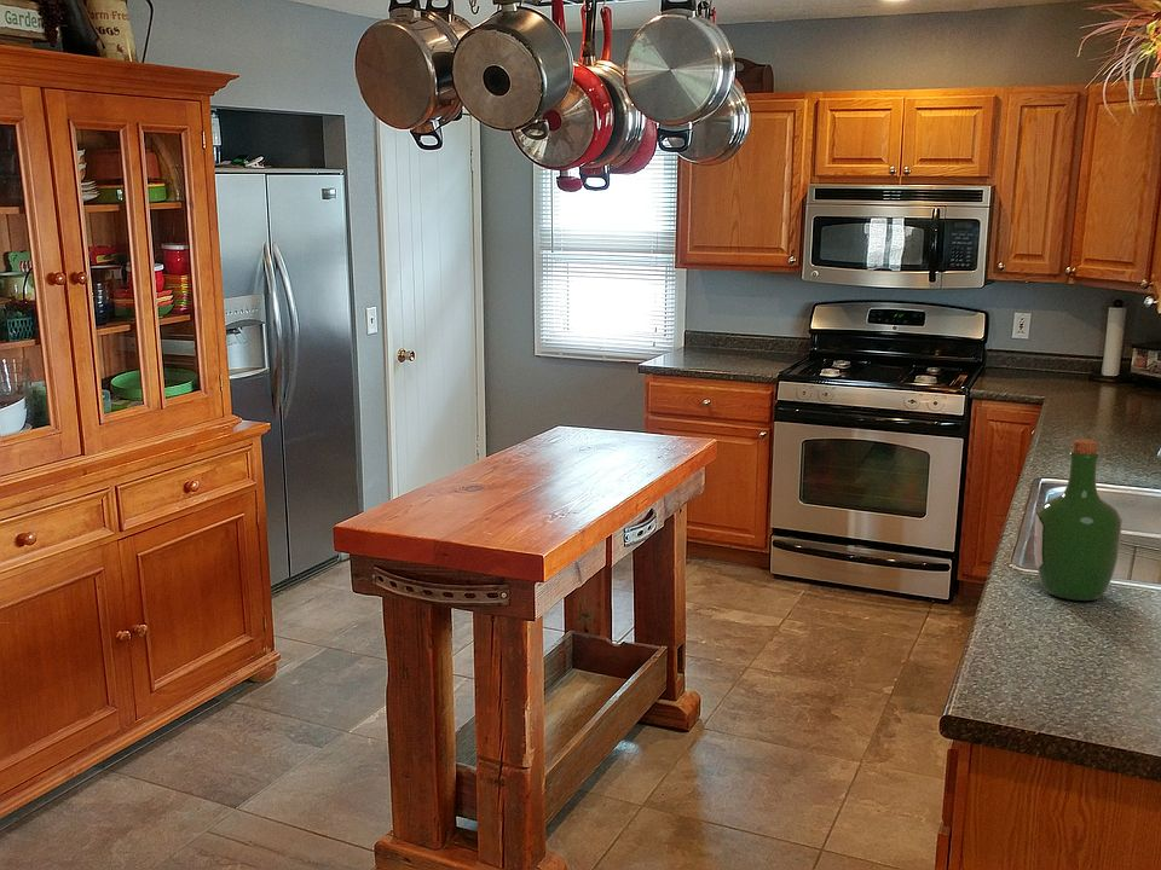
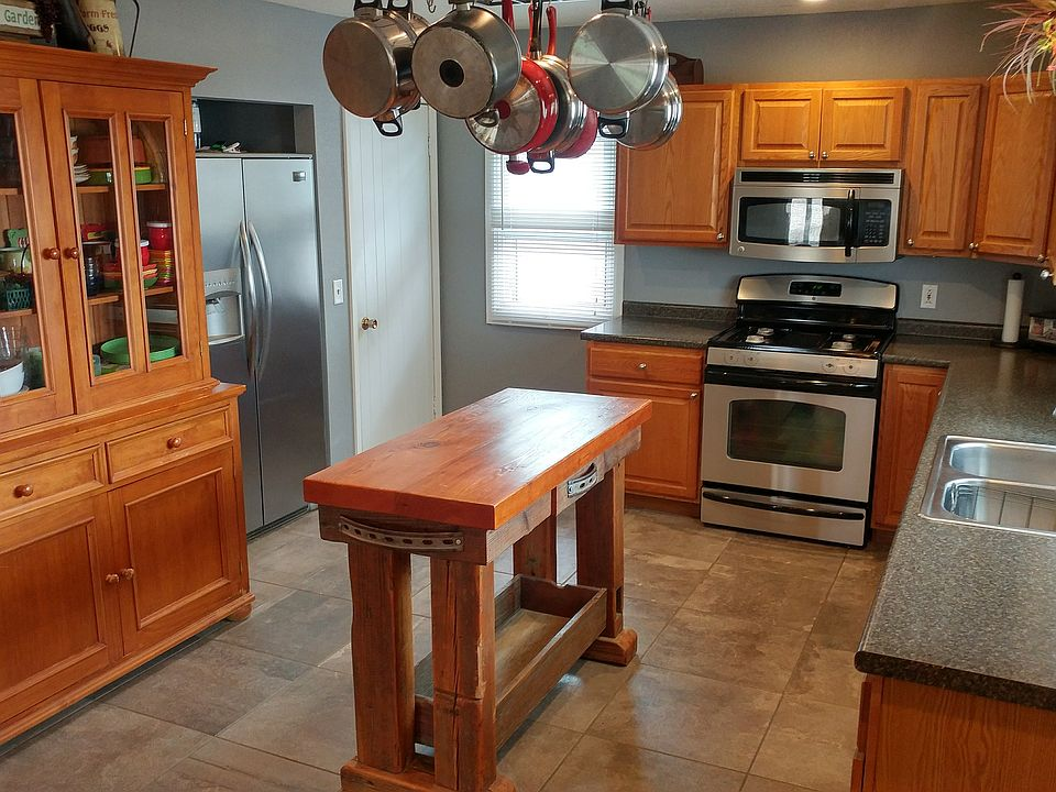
- wine bottle (1078, 516)
